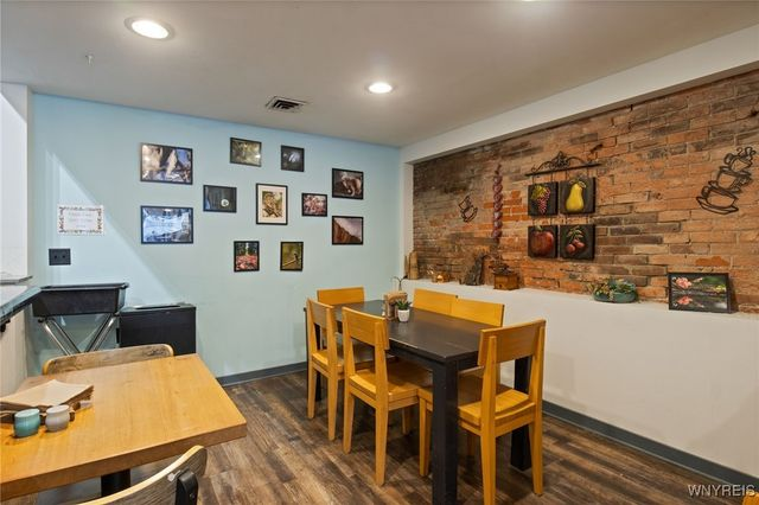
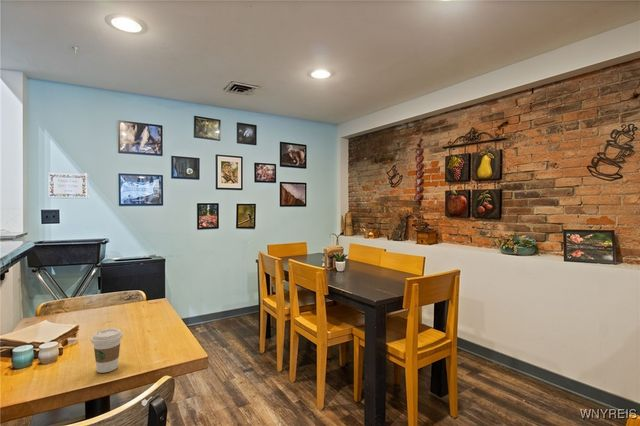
+ coffee cup (107, 350)
